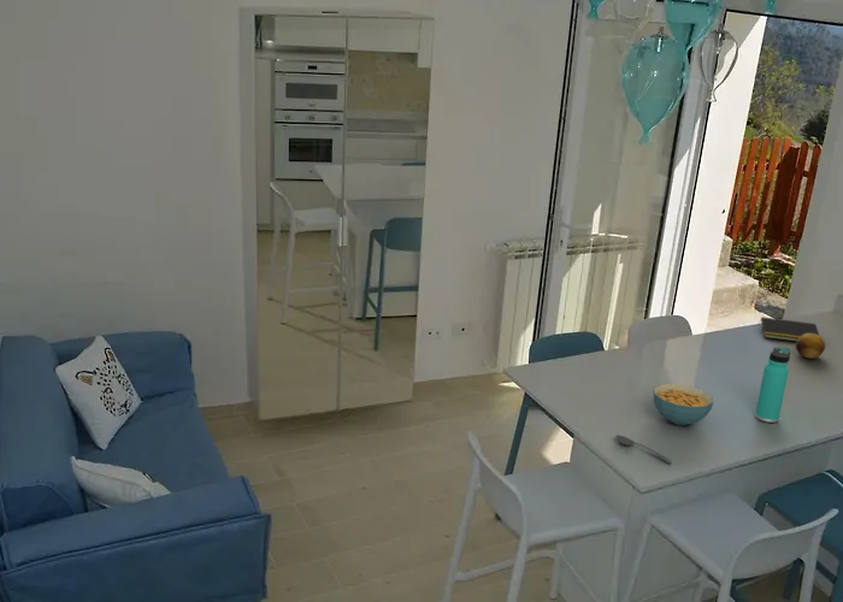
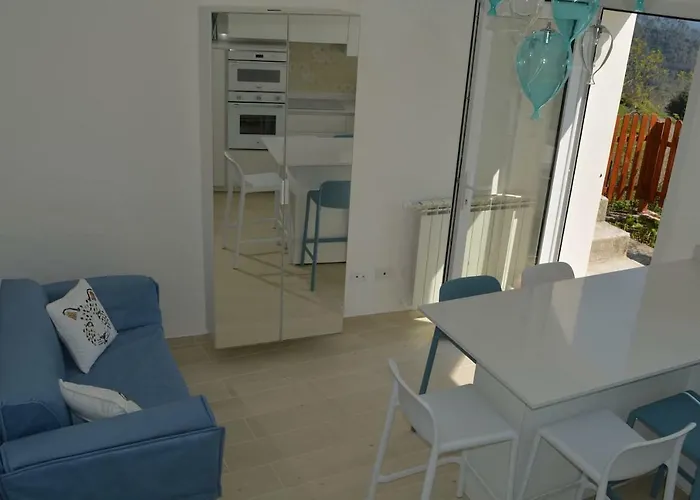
- cereal bowl (680, 408)
- notepad (790, 330)
- thermos bottle (773, 383)
- soupspoon (644, 447)
- fruit (809, 344)
